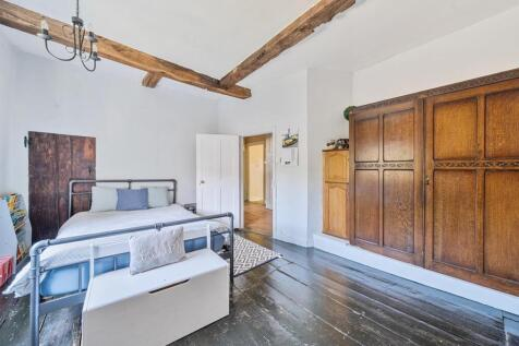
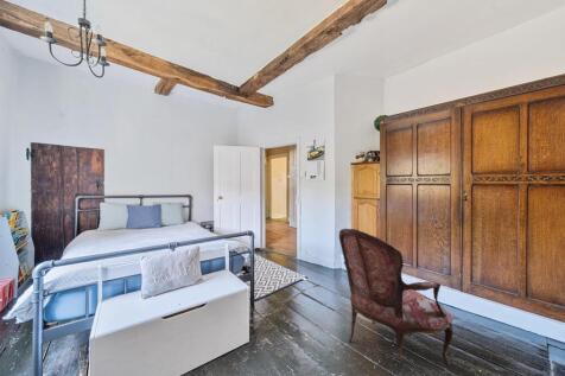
+ armchair (386, 286)
